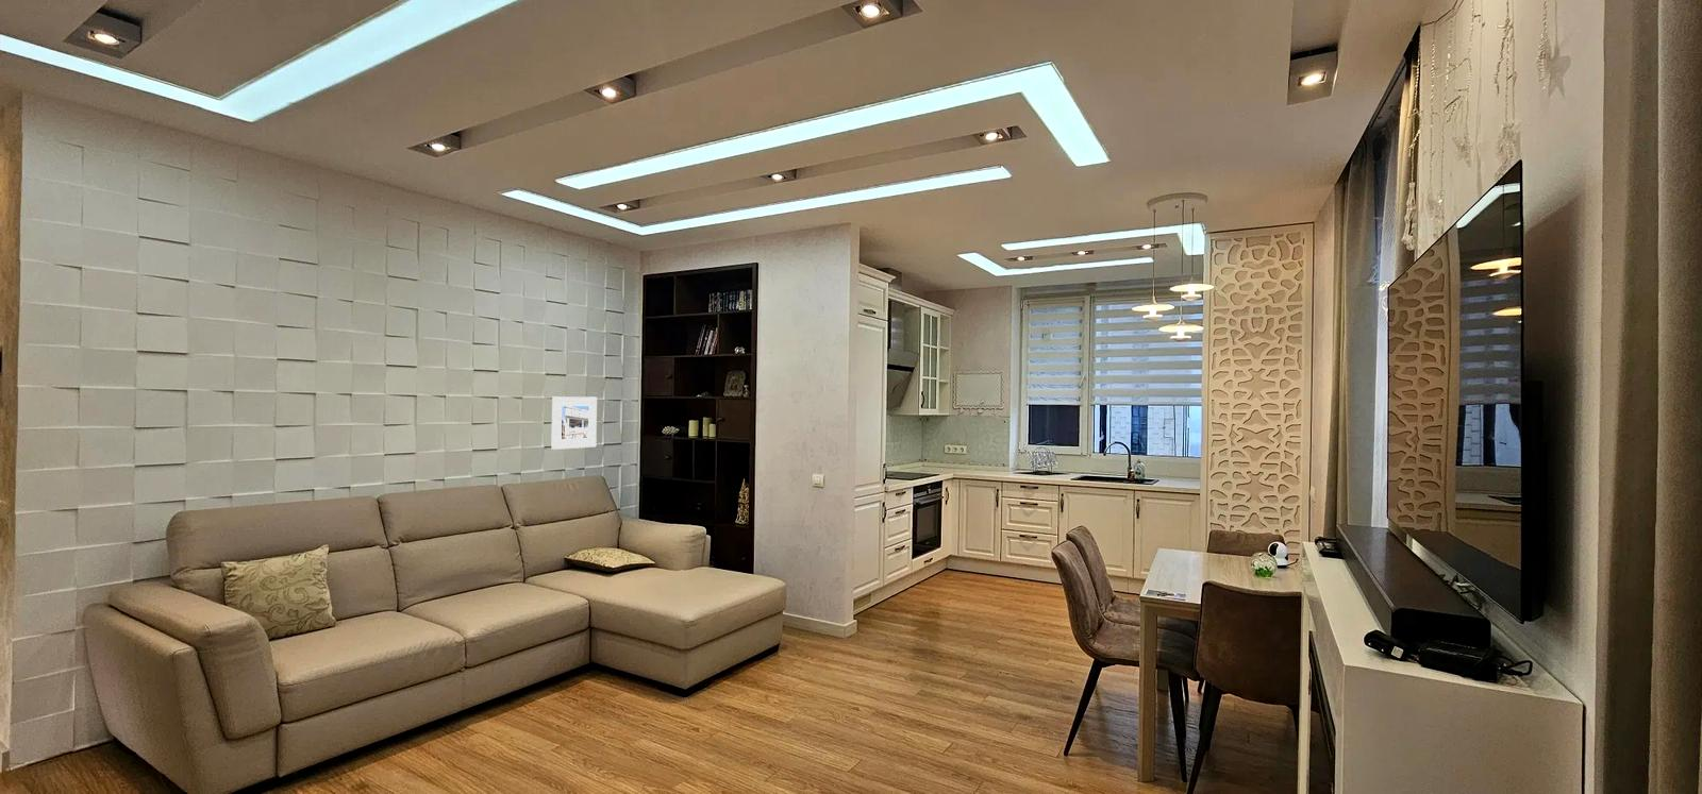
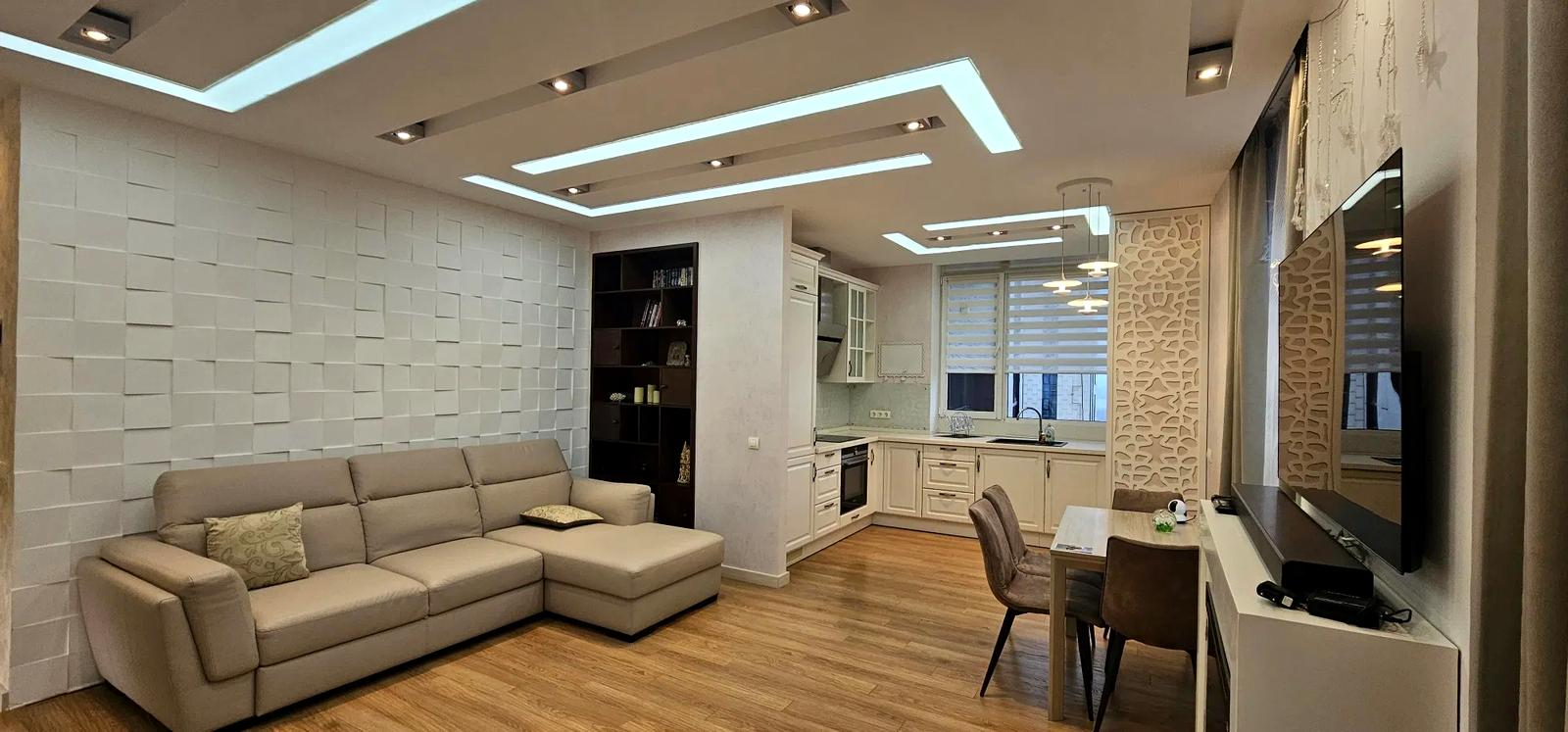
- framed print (574, 422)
